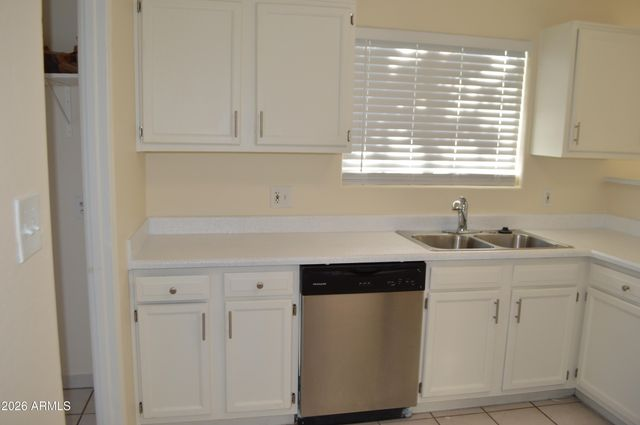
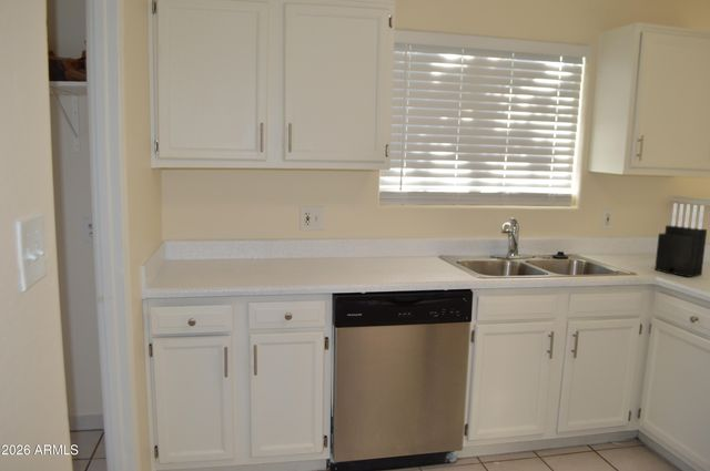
+ knife block (679, 238)
